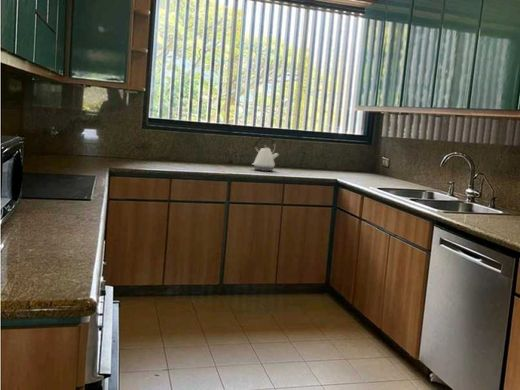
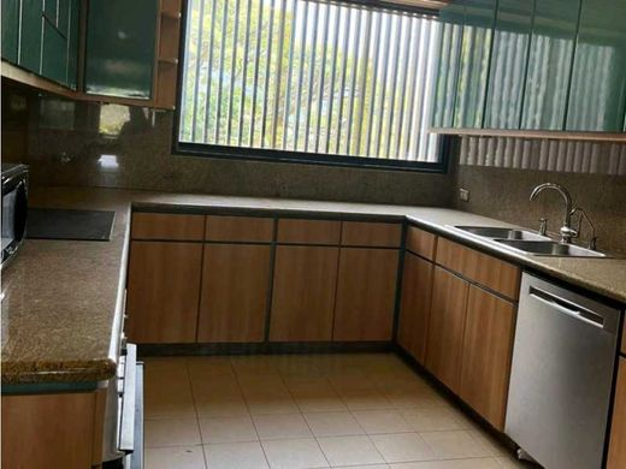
- kettle (265, 153)
